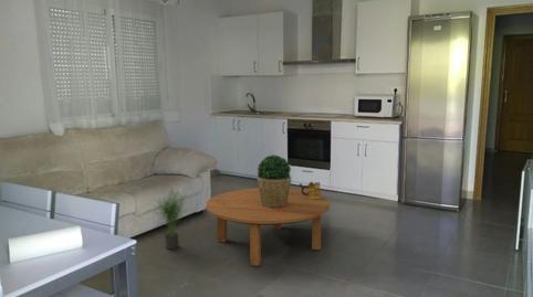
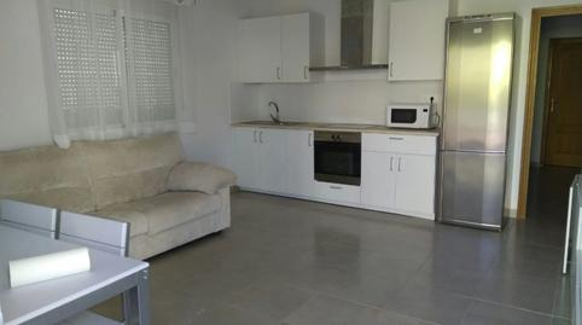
- teapot (310, 189)
- coffee table (268, 223)
- potted plant (273, 179)
- potted plant (168, 216)
